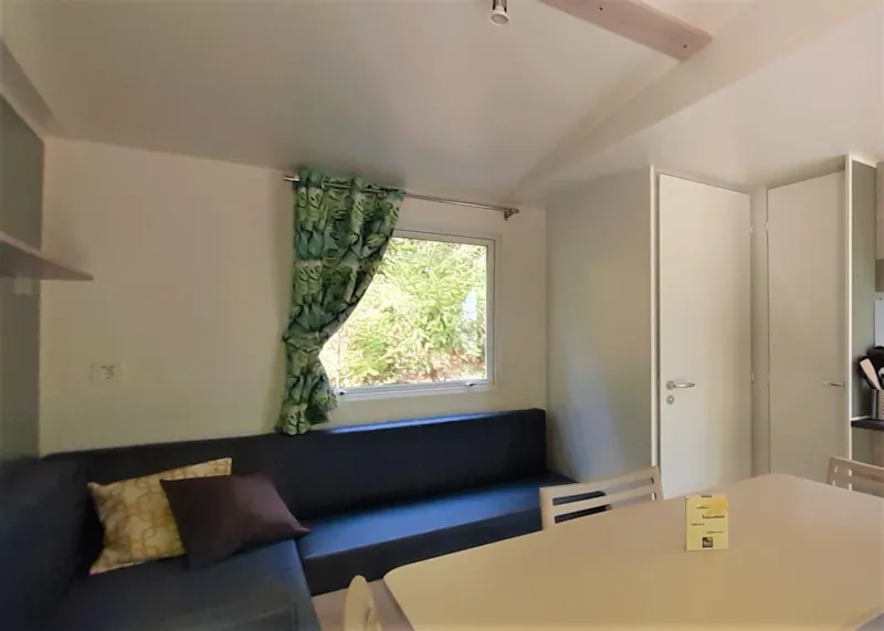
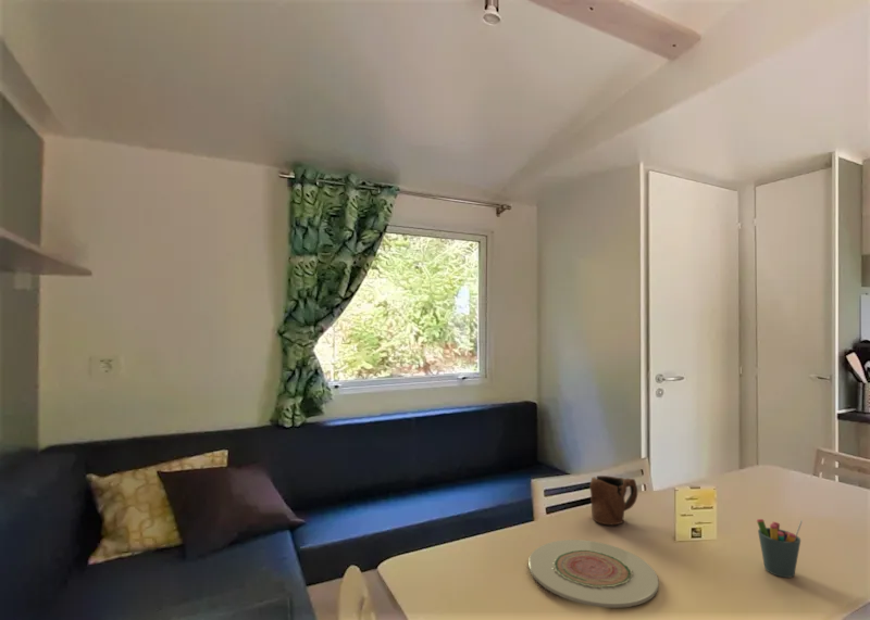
+ mug (616, 496)
+ pen holder (779, 543)
+ plate (591, 568)
